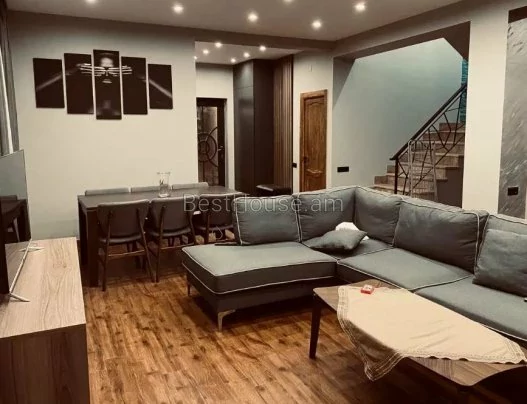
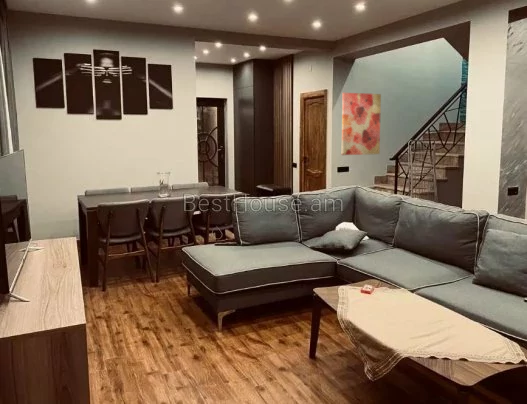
+ wall art (361, 124)
